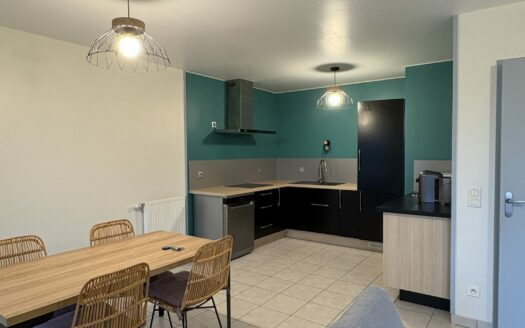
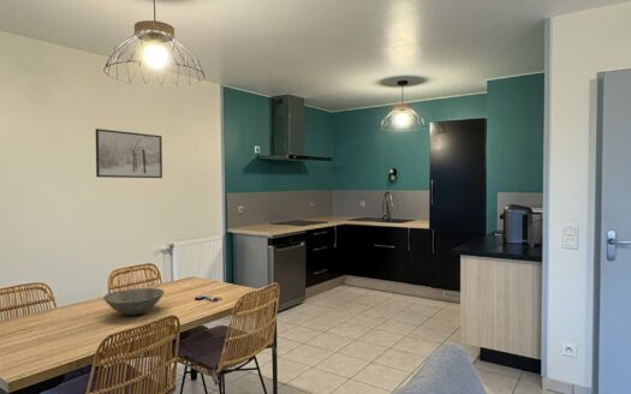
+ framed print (131, 155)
+ bowl (135, 303)
